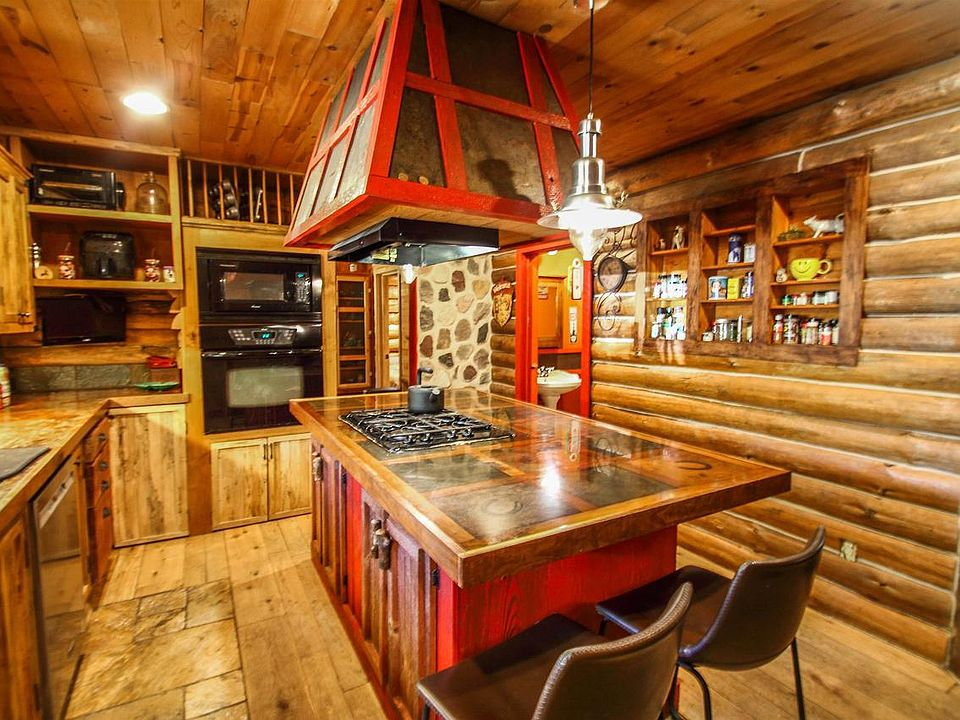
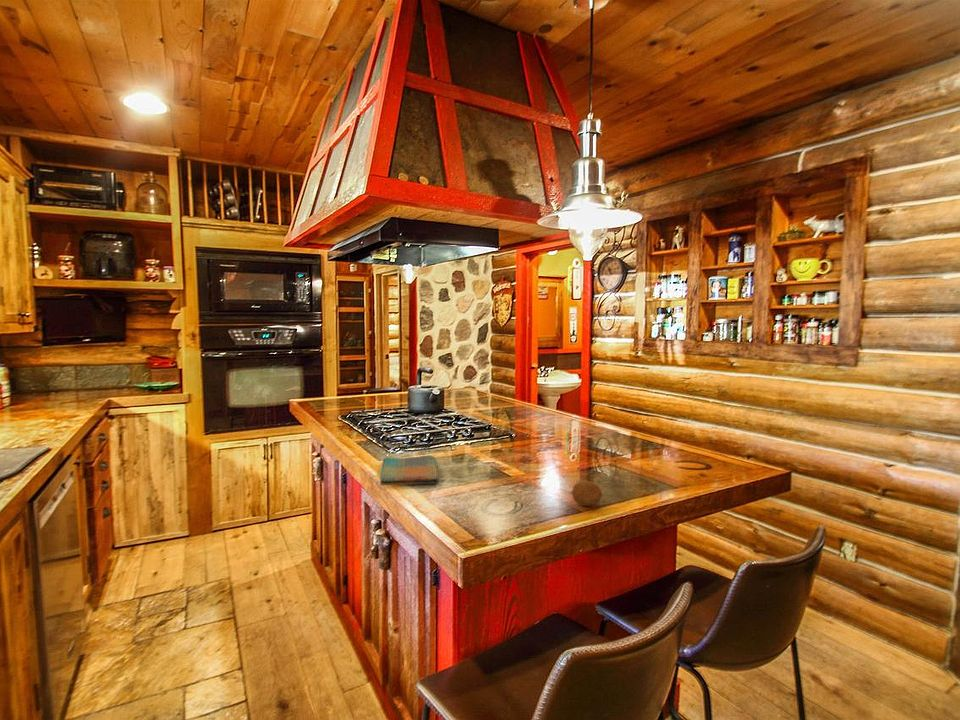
+ fruit (586, 493)
+ dish towel (409, 469)
